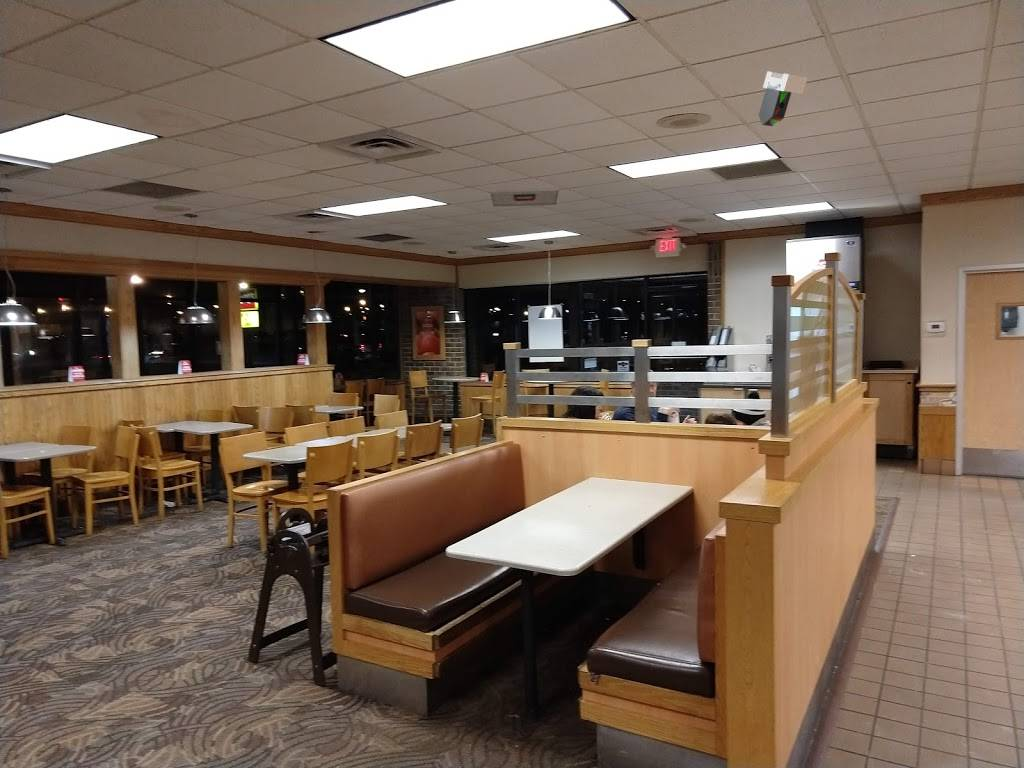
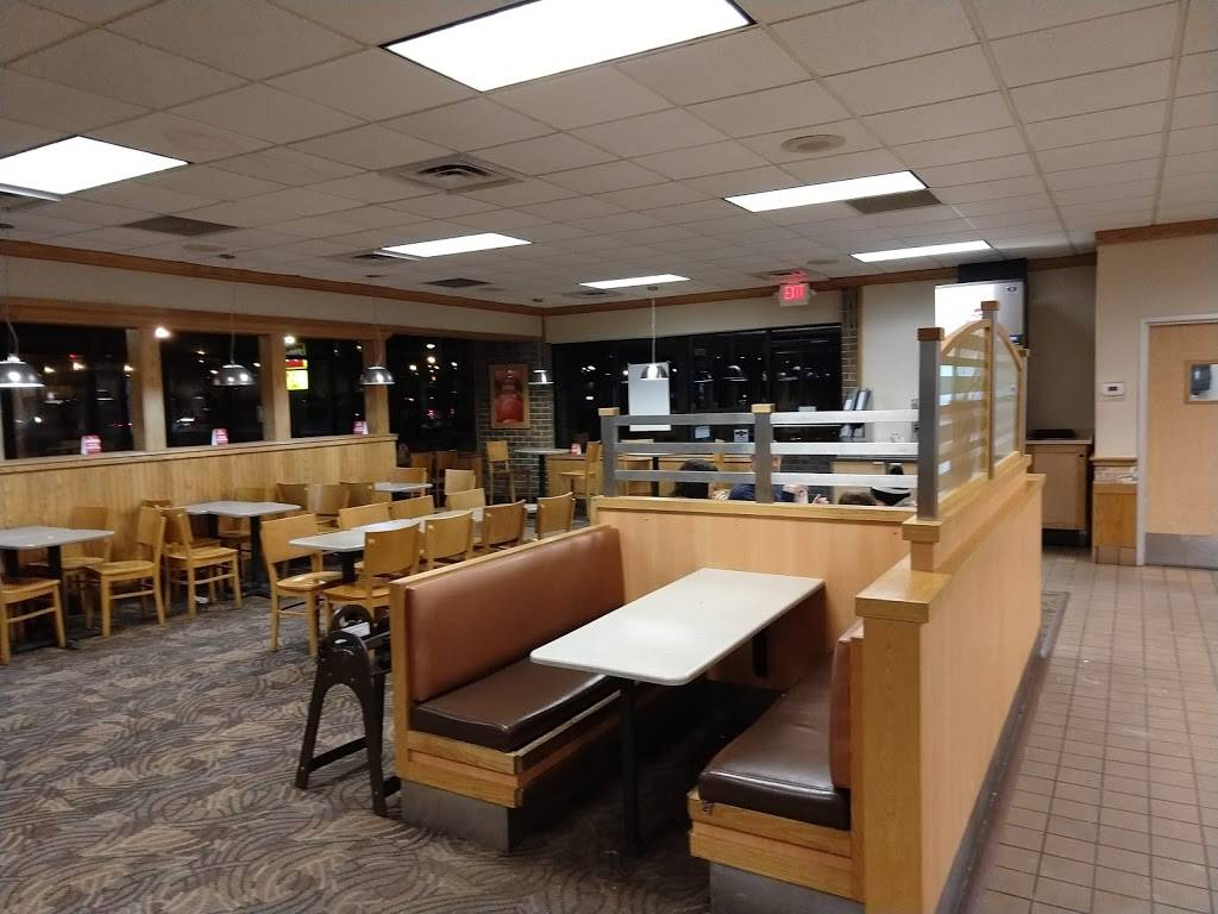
- ceiling vent (524, 197)
- security camera (782, 95)
